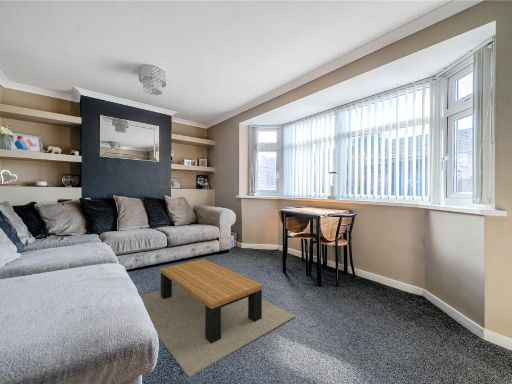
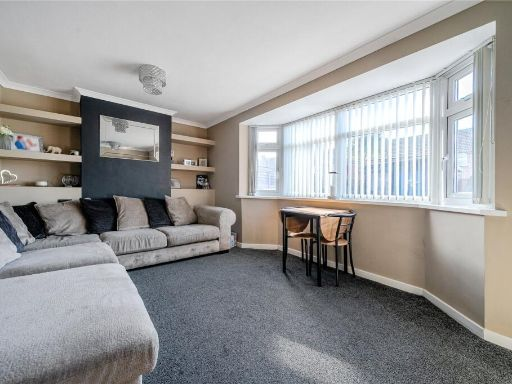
- coffee table (206, 291)
